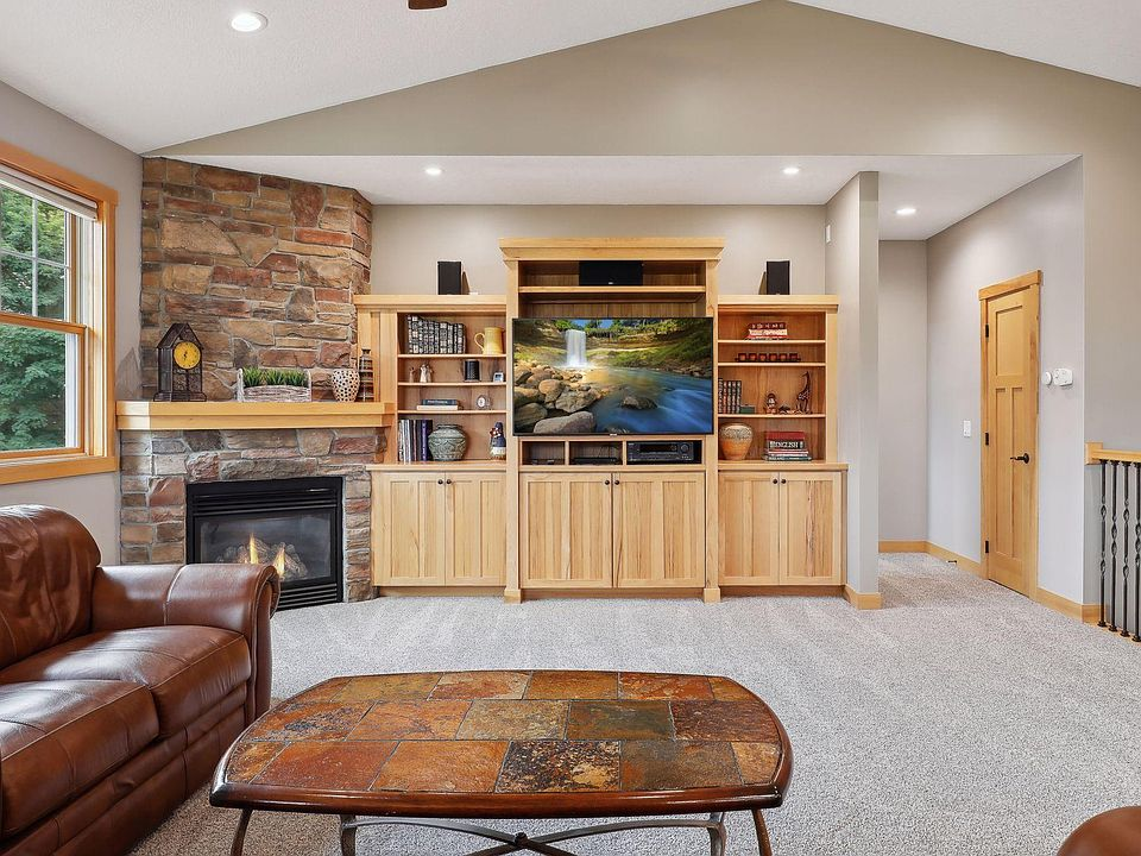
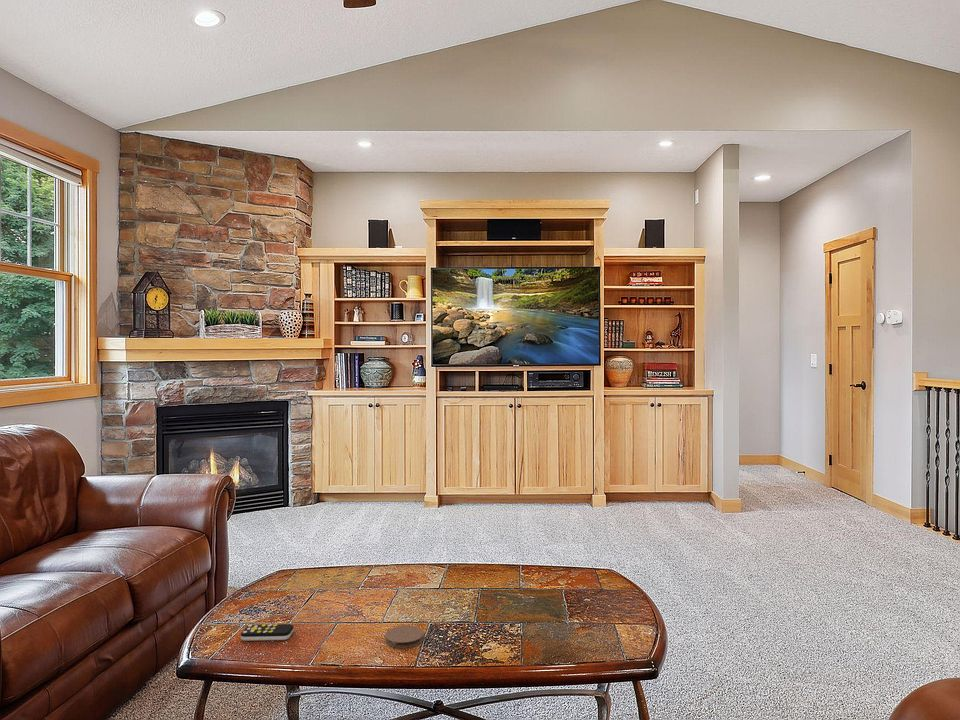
+ coaster (404, 636)
+ remote control (267, 631)
